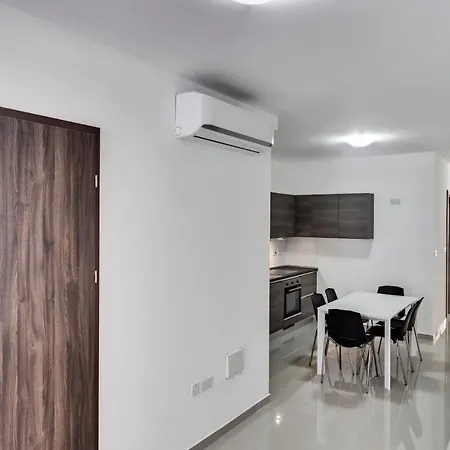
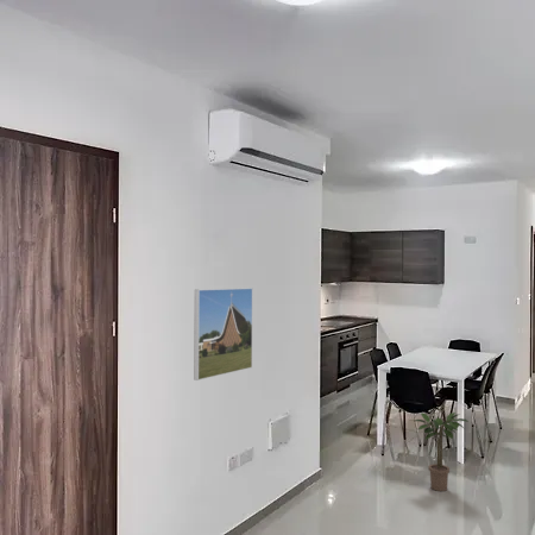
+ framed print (225, 331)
+ potted plant (441, 447)
